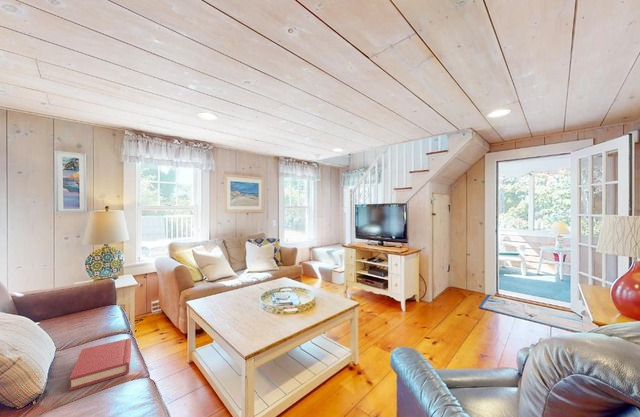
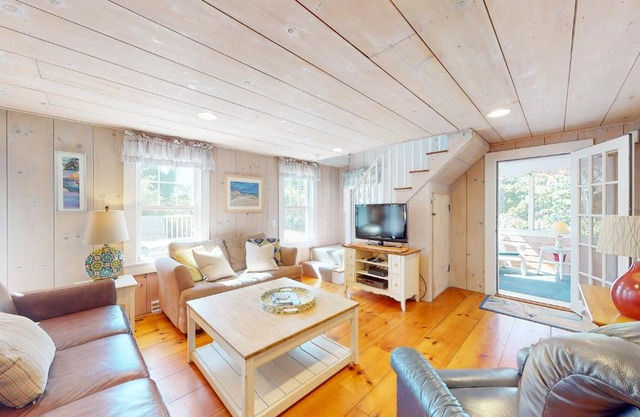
- hardback book (104, 360)
